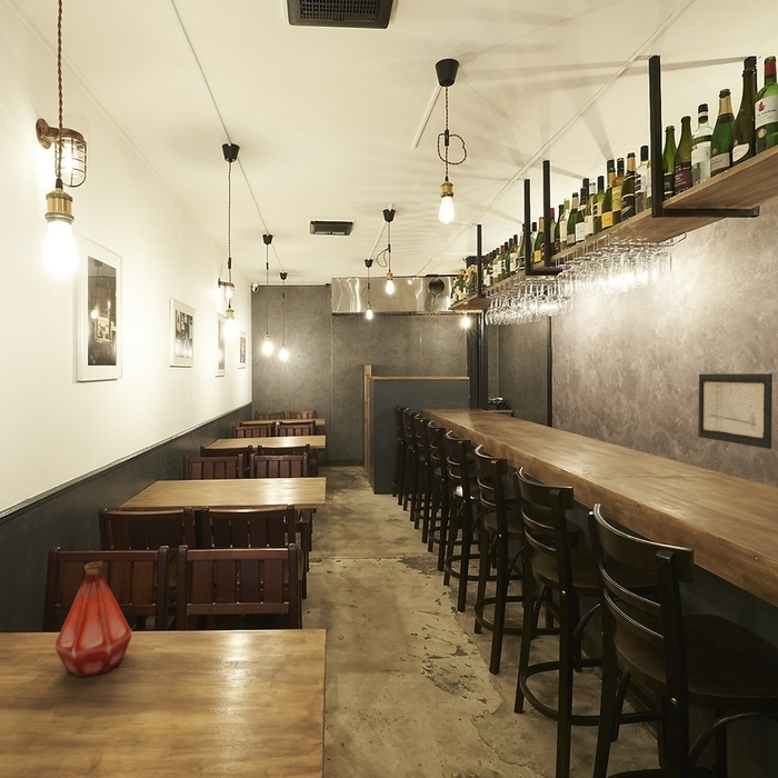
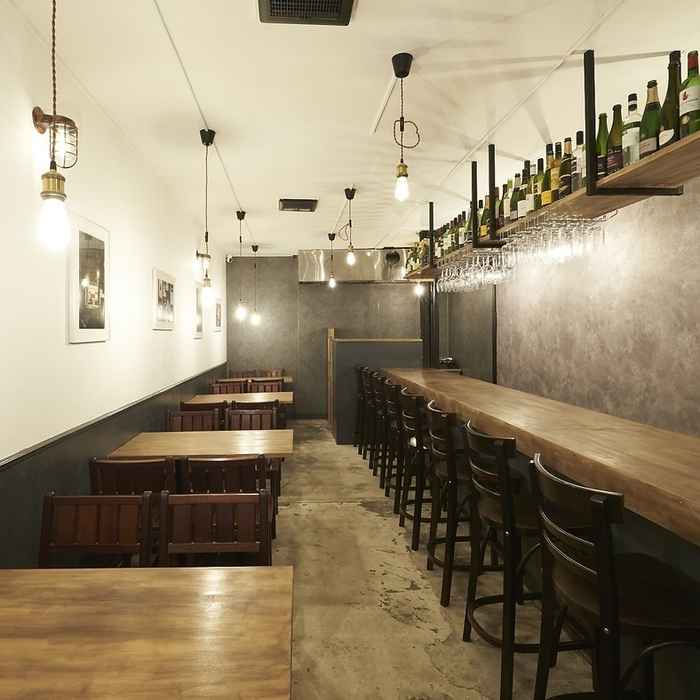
- bottle (96, 612)
- wall art (731, 408)
